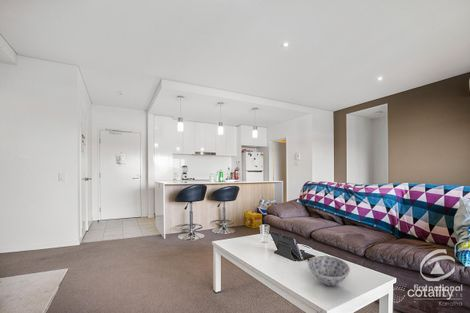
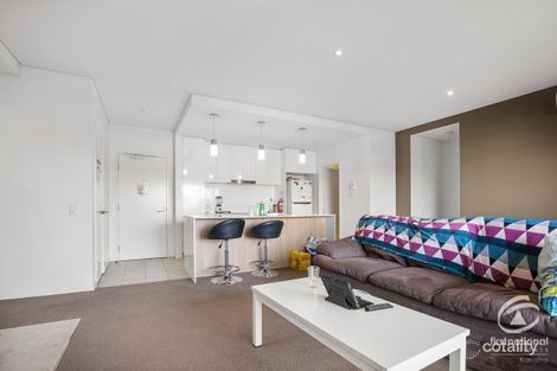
- bowl (328, 273)
